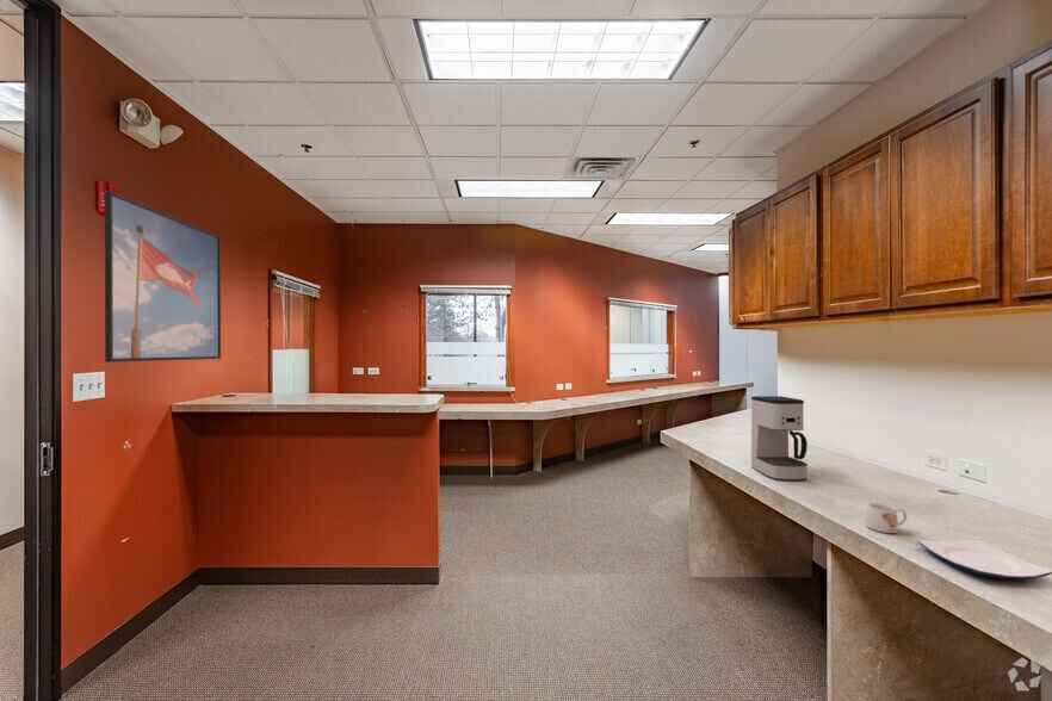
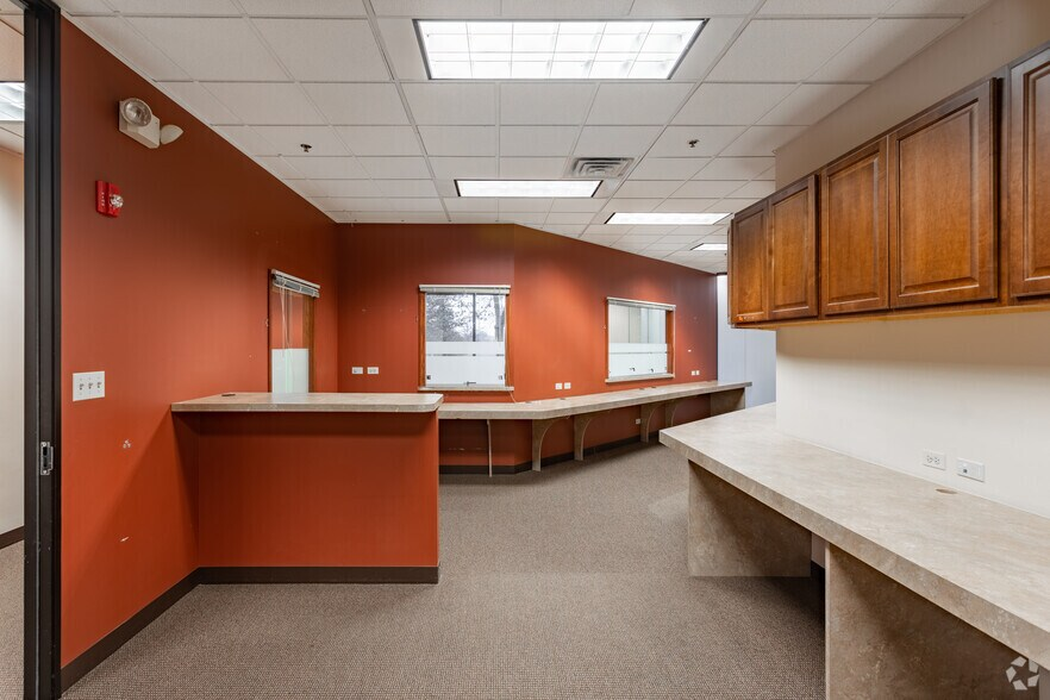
- mug (886, 517)
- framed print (172, 289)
- plate (979, 559)
- coffee maker (782, 435)
